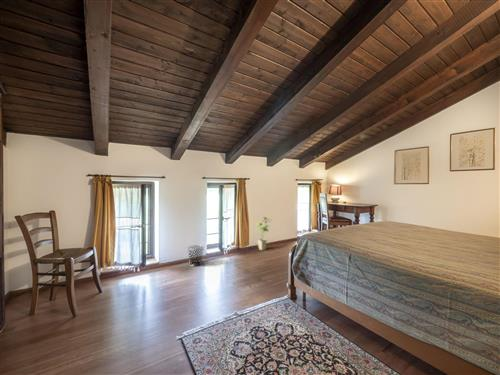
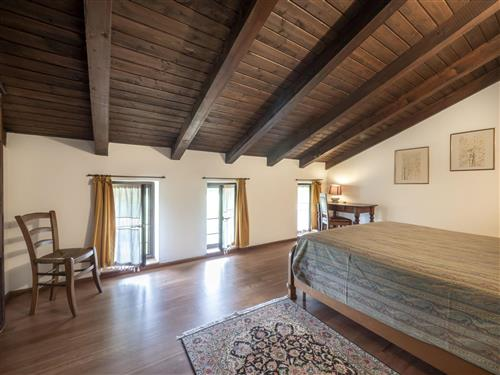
- house plant (264, 231)
- waste bin (196, 255)
